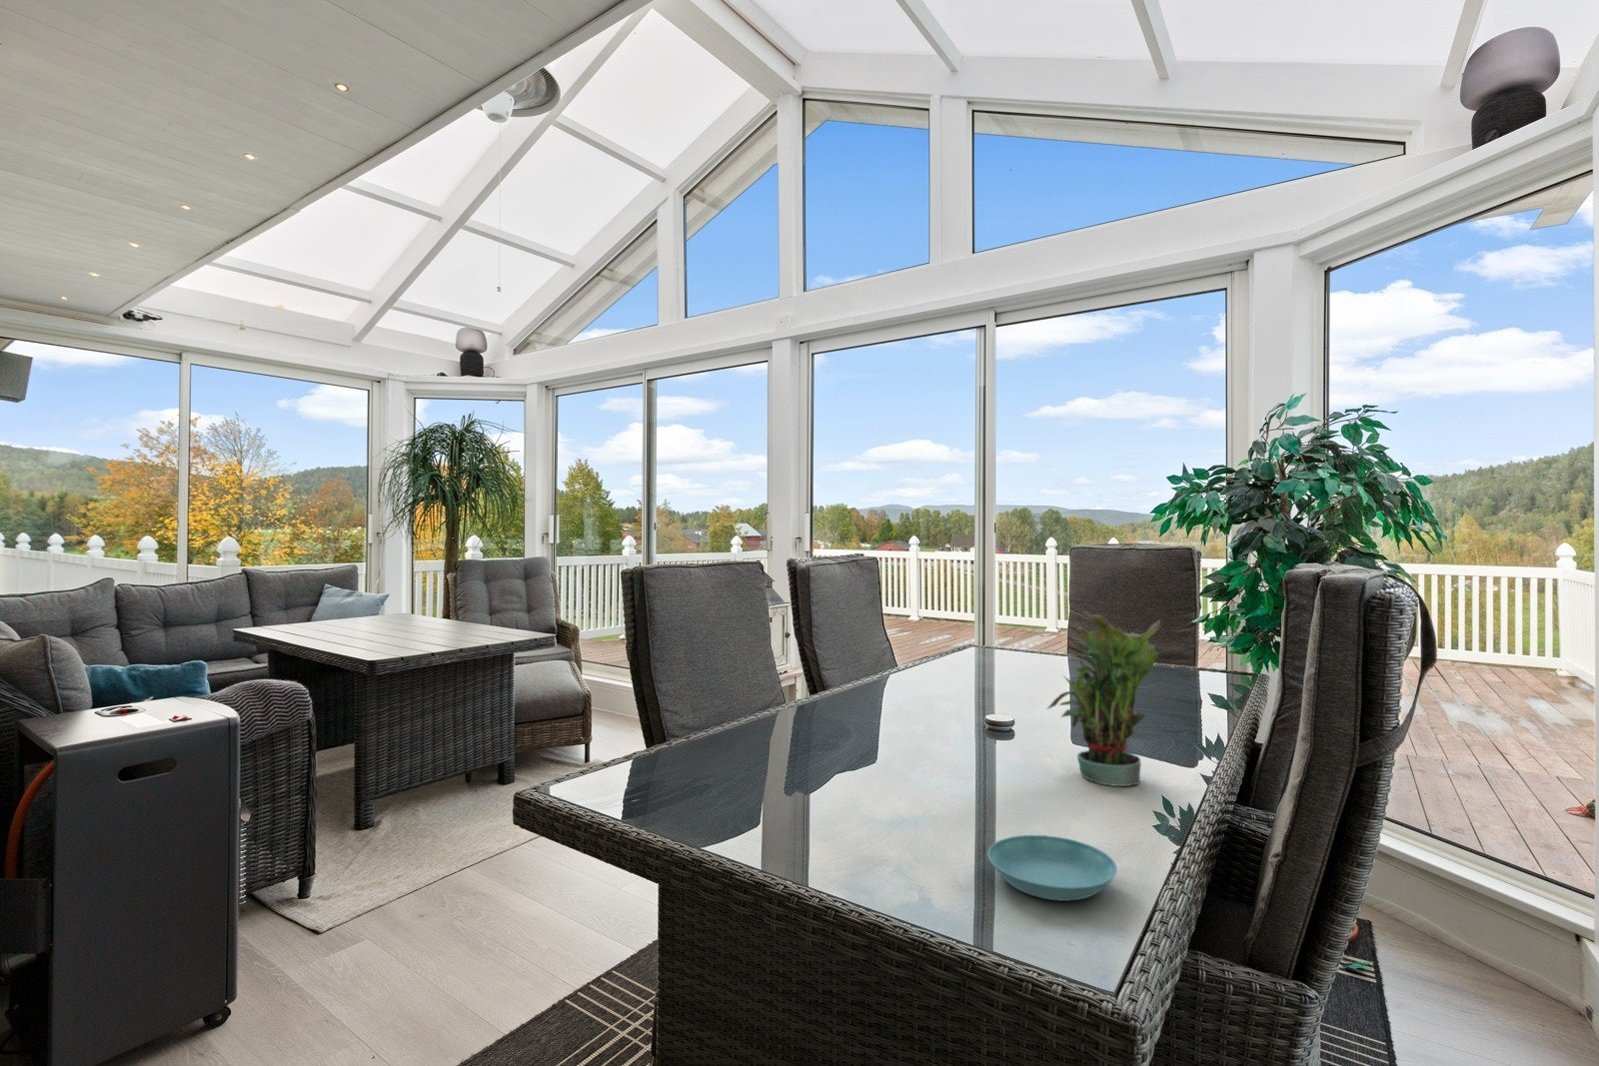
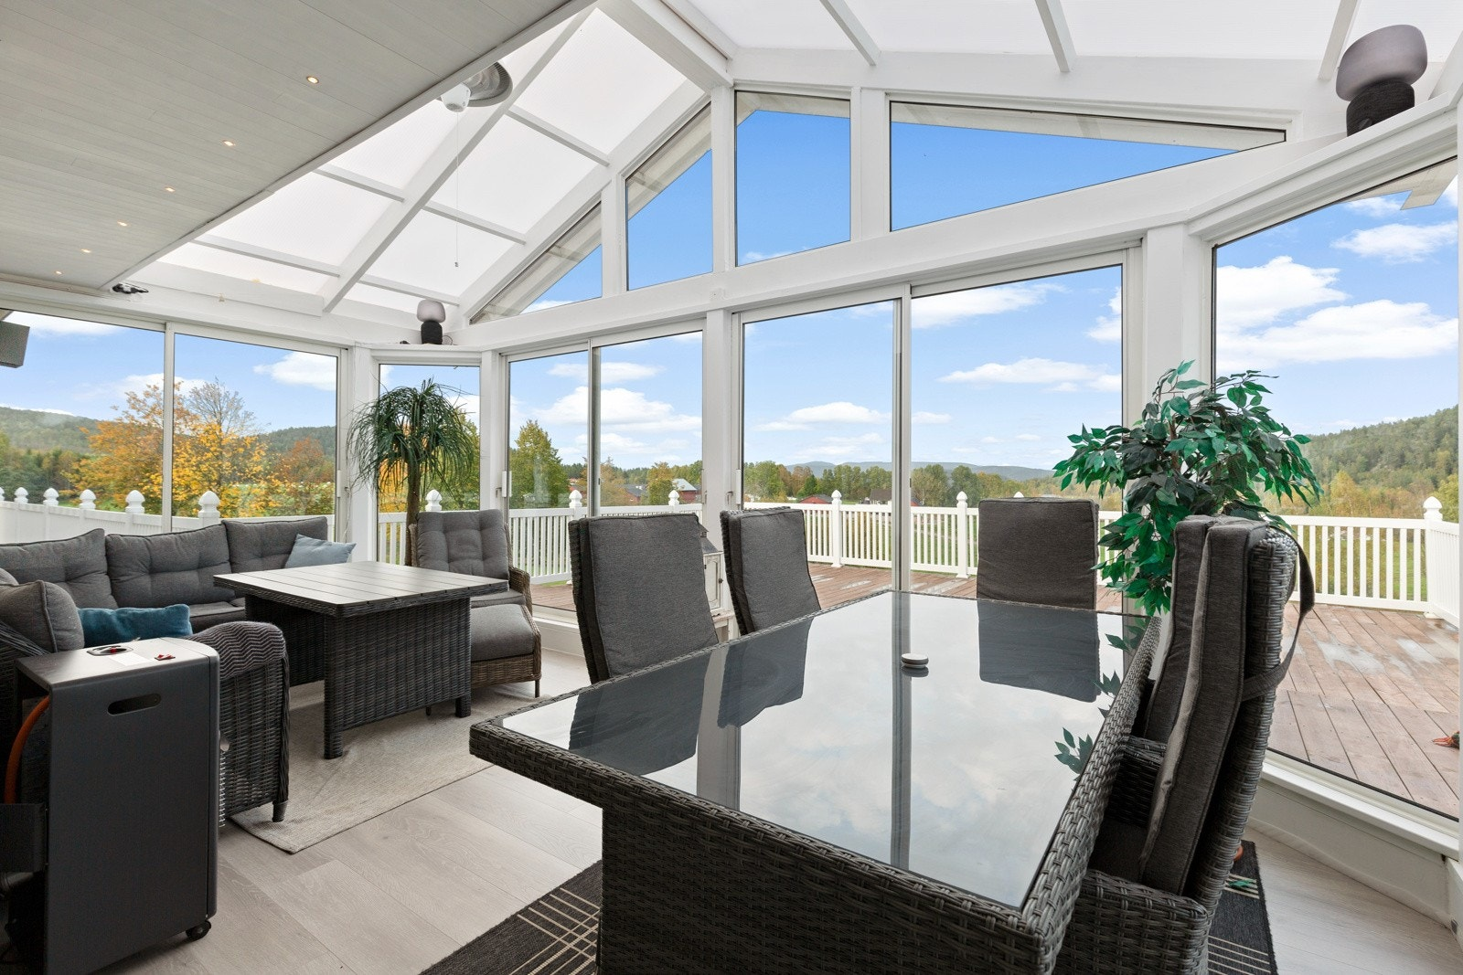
- potted plant (1101, 692)
- saucer (1051, 870)
